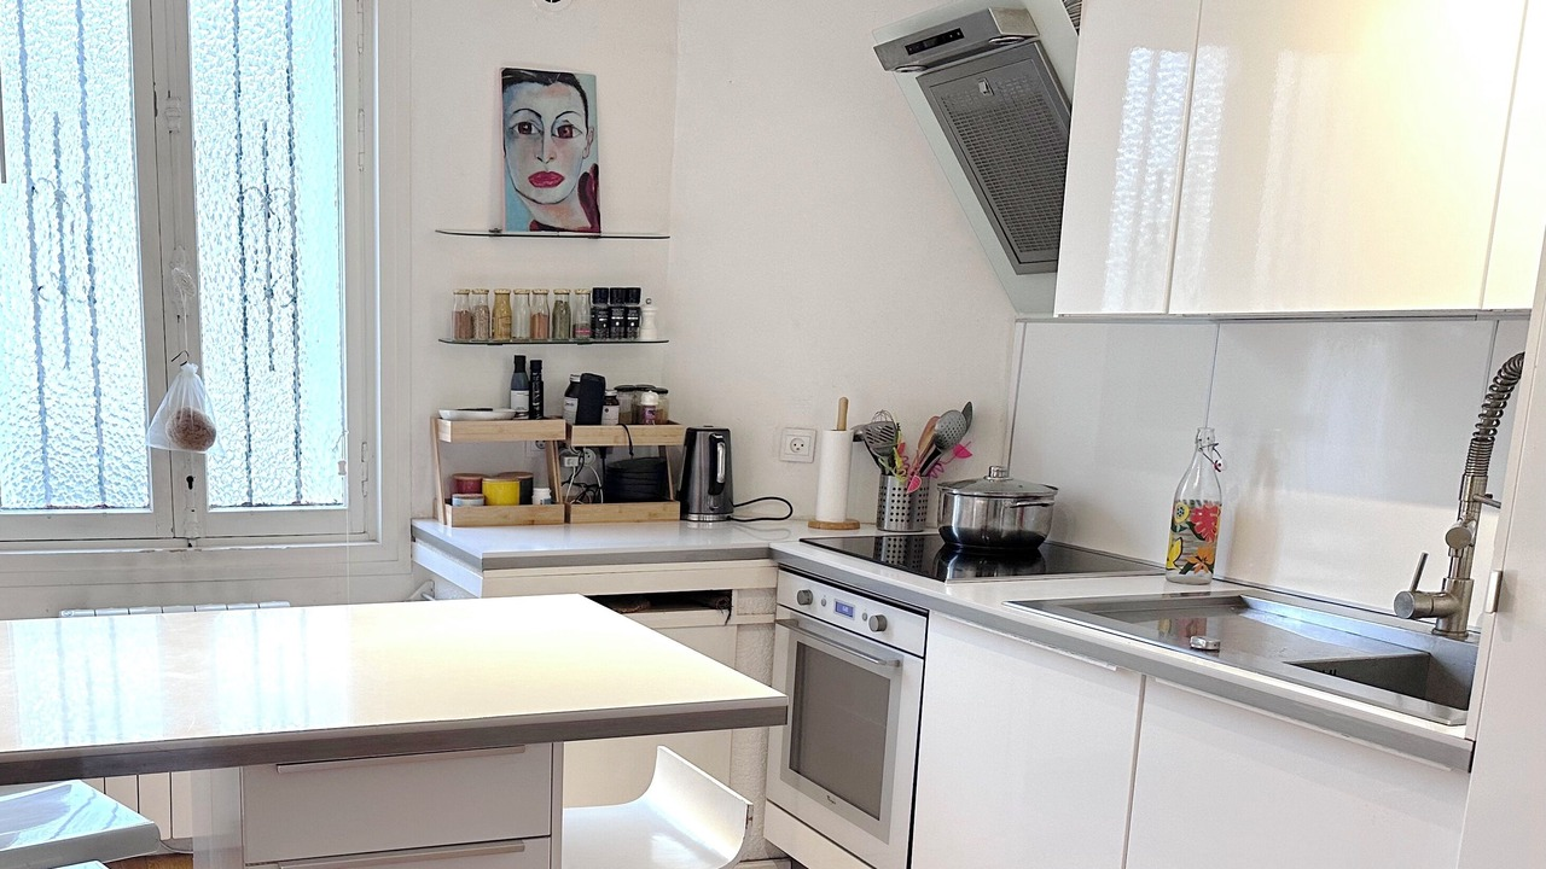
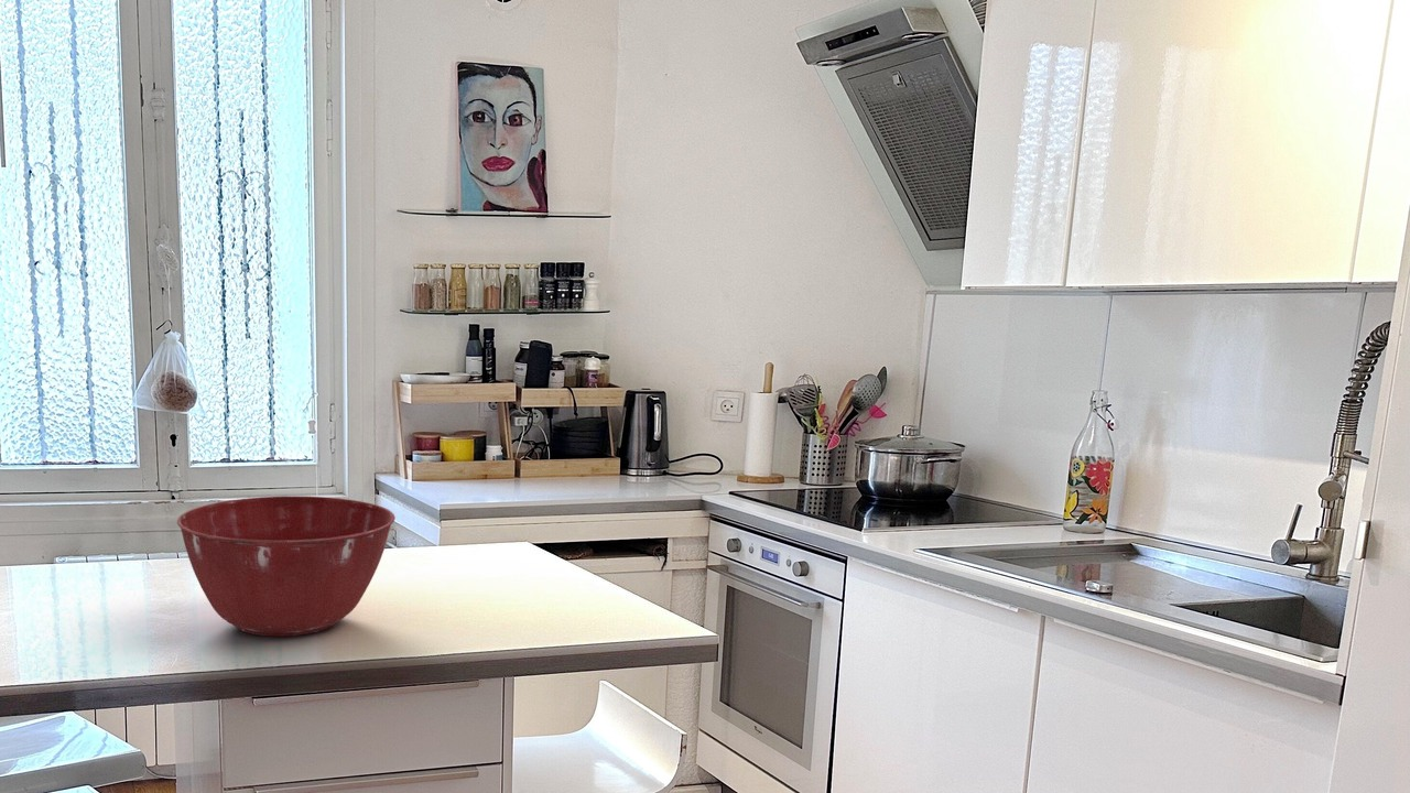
+ mixing bowl (288, 568)
